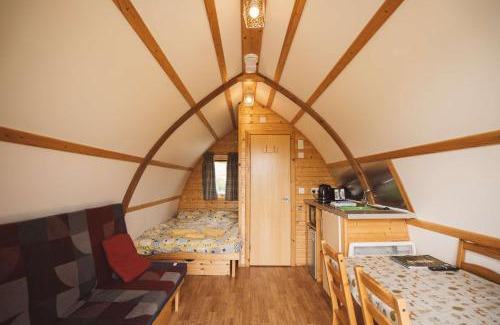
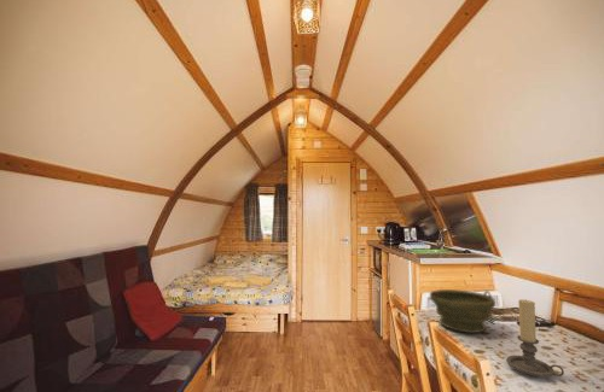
+ candle holder (532, 335)
+ bowl (460, 309)
